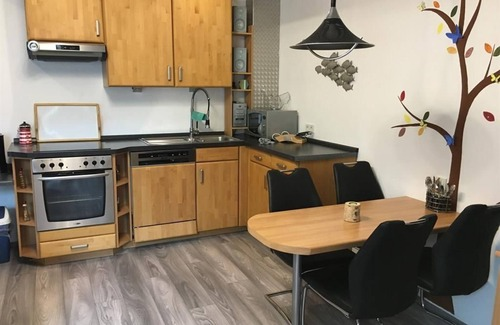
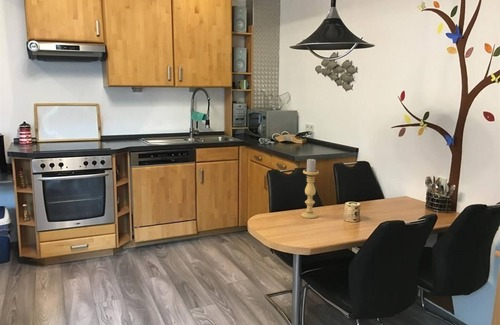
+ candle holder (310, 187)
